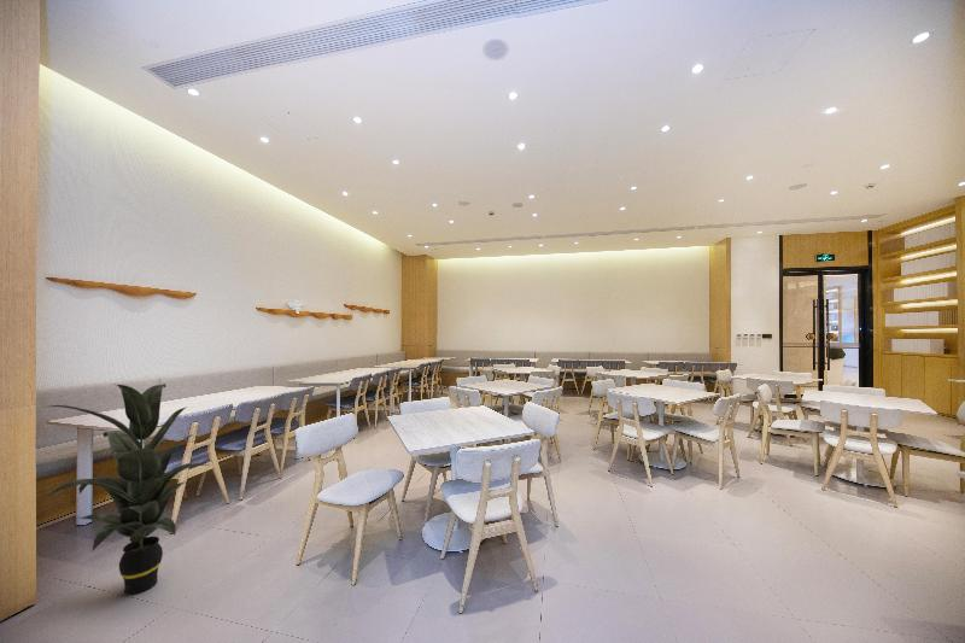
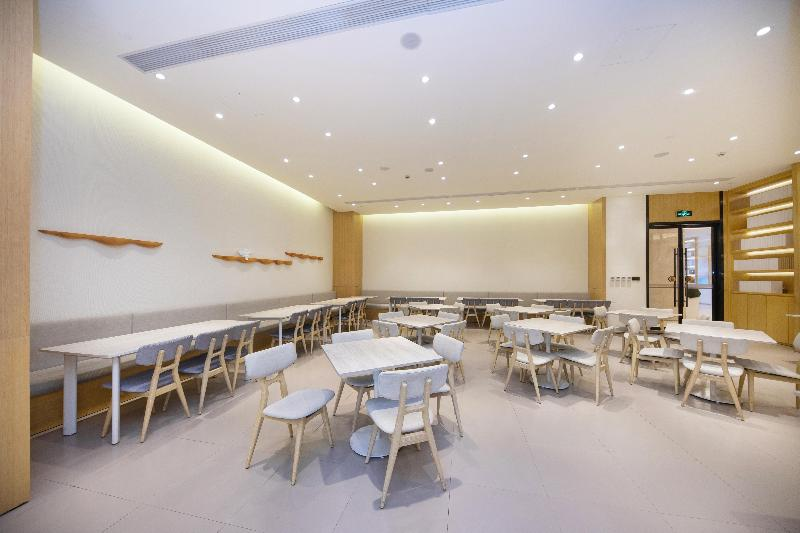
- indoor plant (130, 485)
